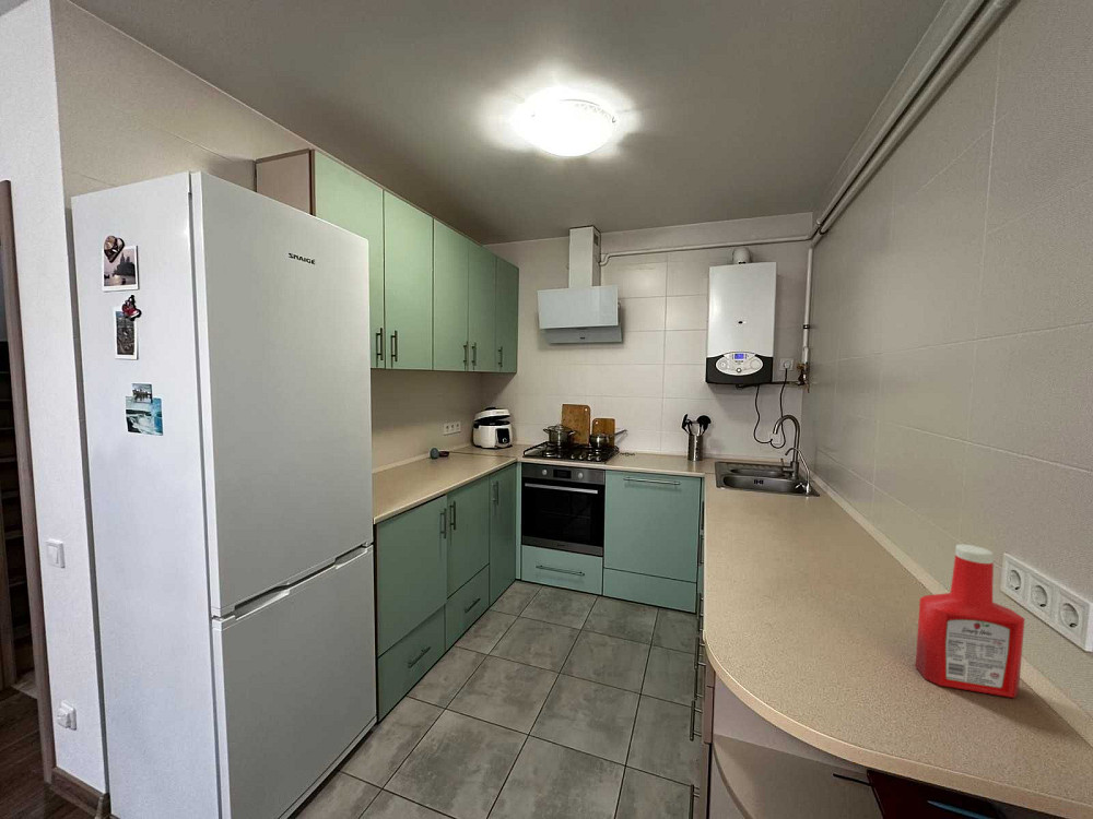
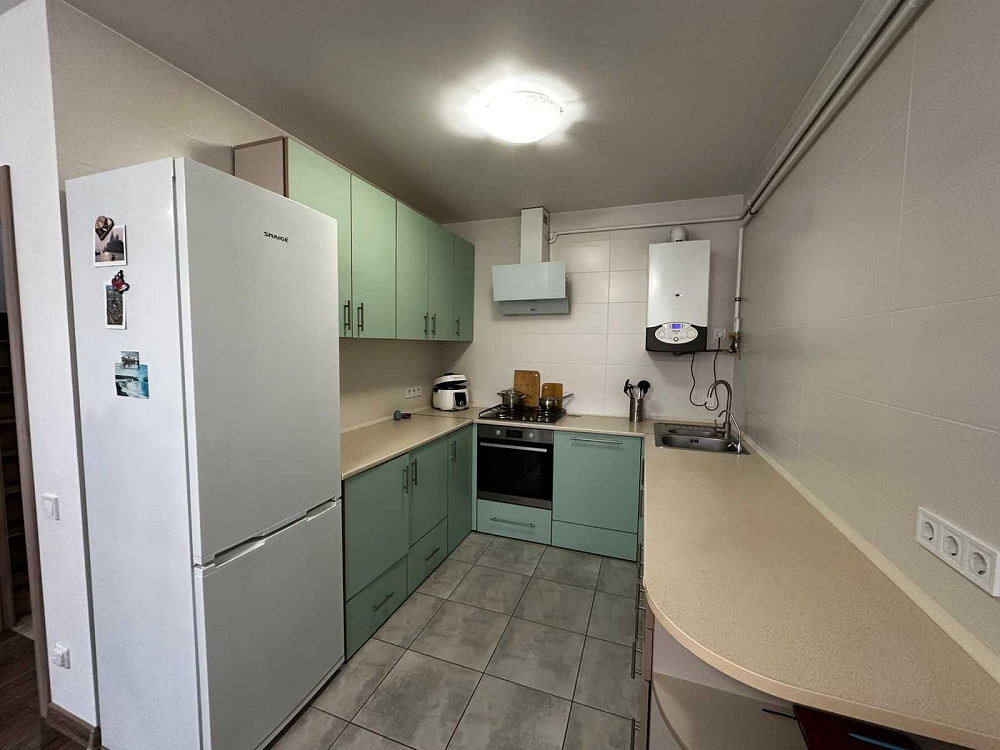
- soap bottle (969, 615)
